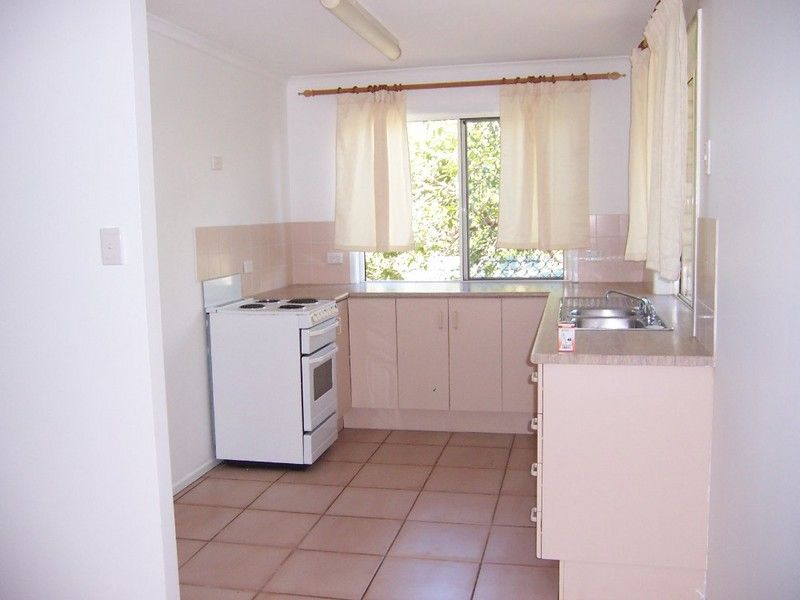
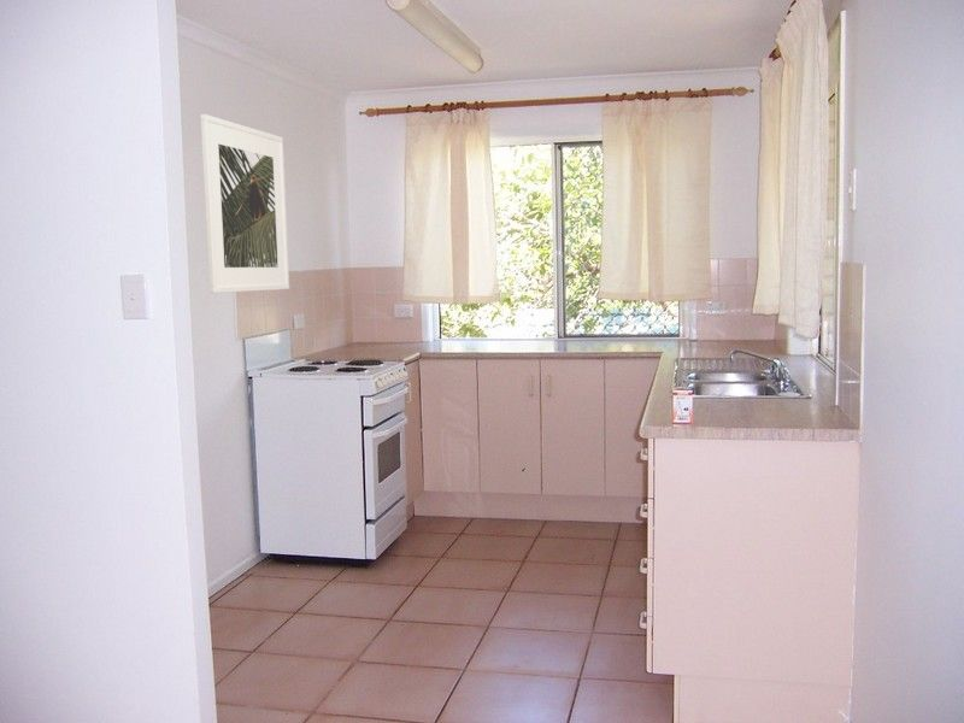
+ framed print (248, 208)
